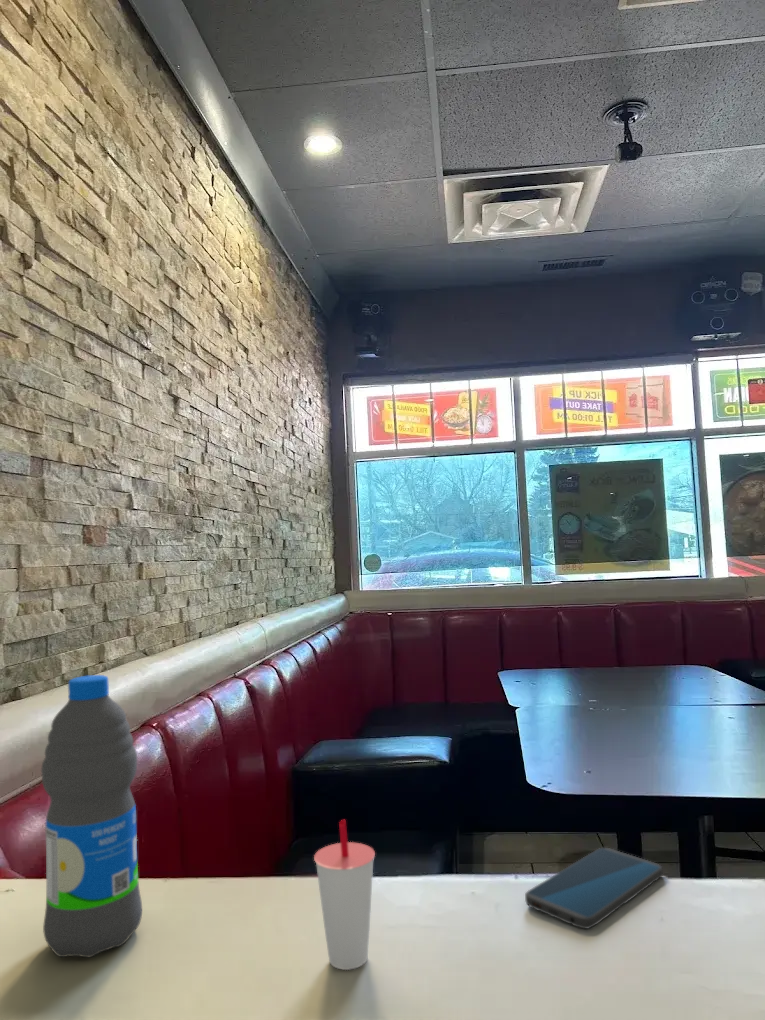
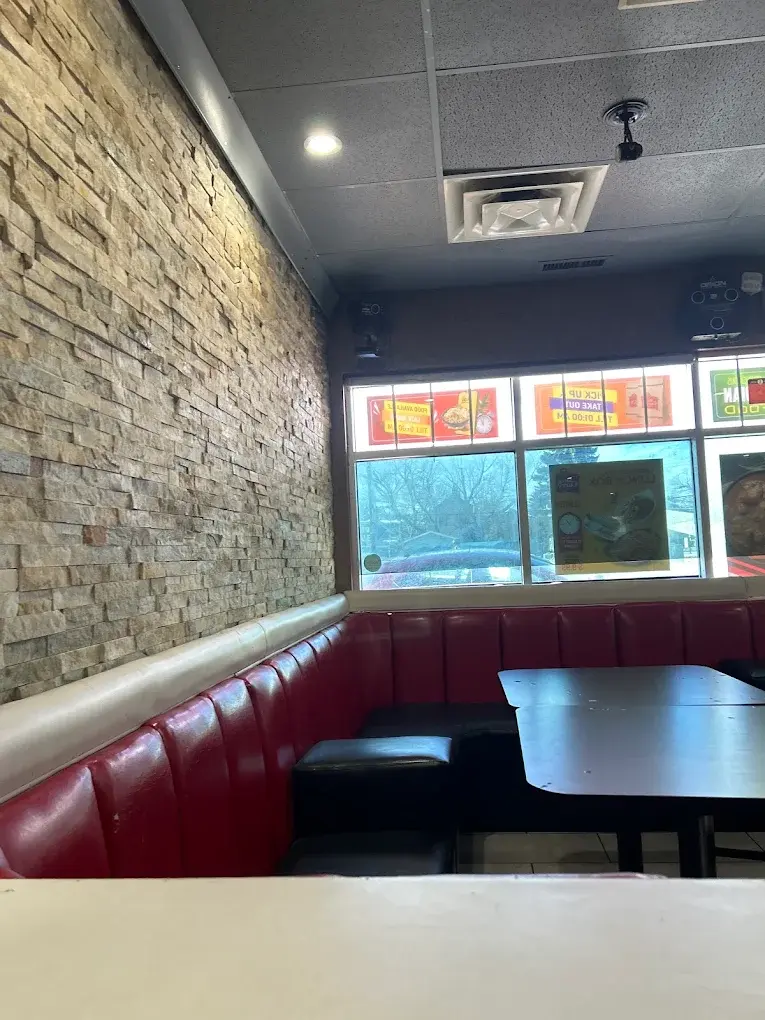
- smartphone (596, 883)
- water bottle (91, 806)
- cup (345, 888)
